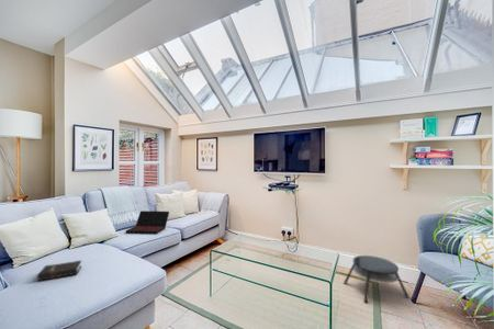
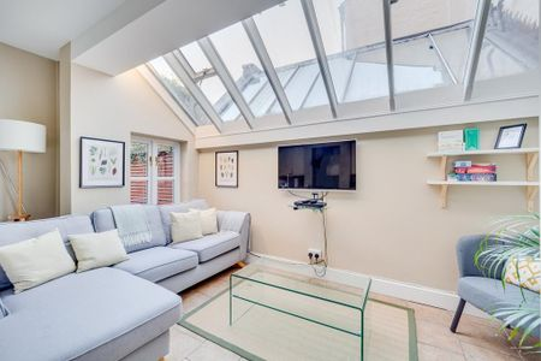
- hardback book (60, 270)
- laptop (148, 222)
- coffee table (374, 276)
